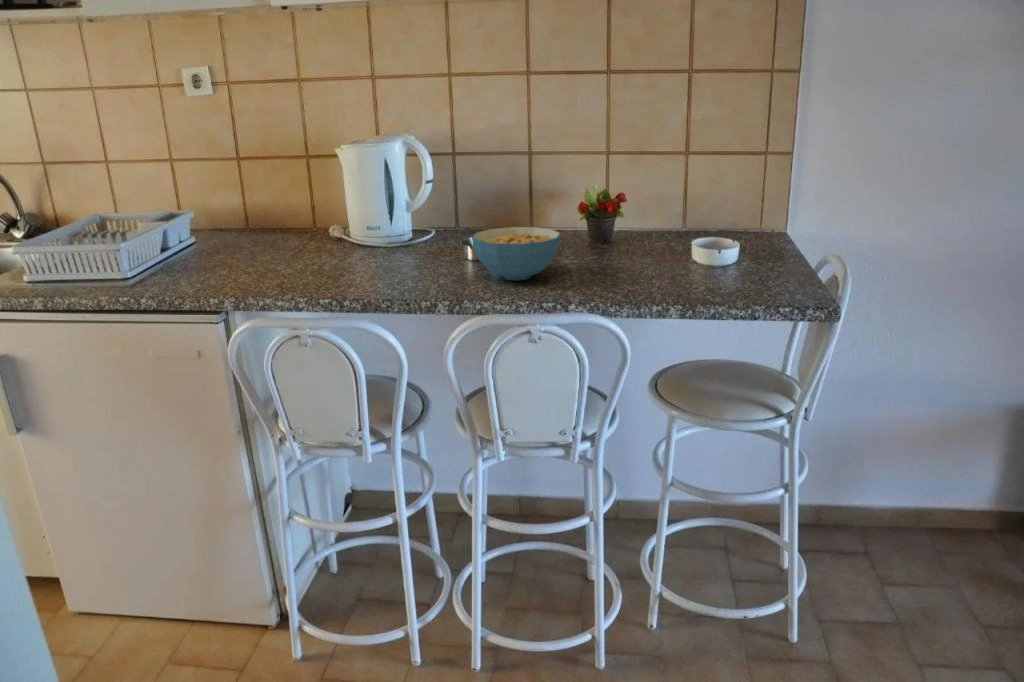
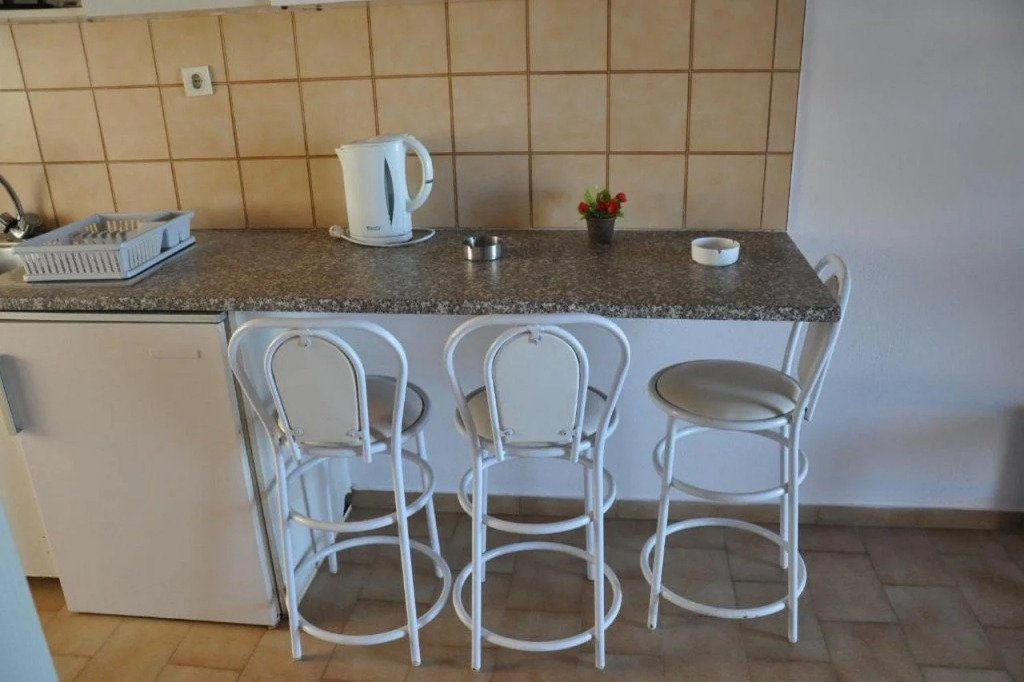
- cereal bowl (516, 256)
